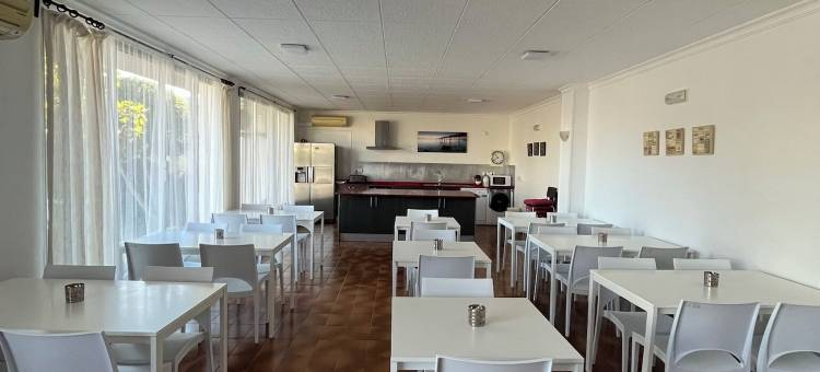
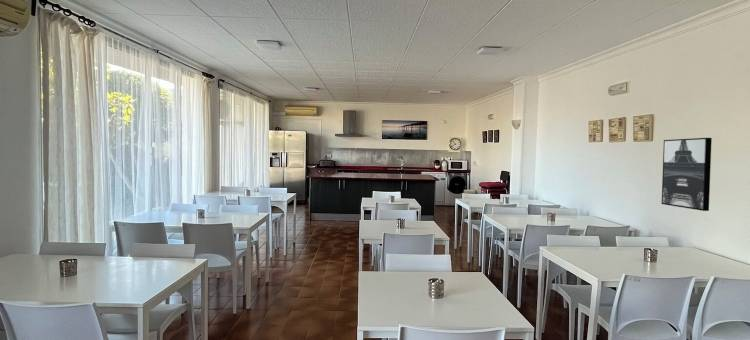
+ wall art (684, 173)
